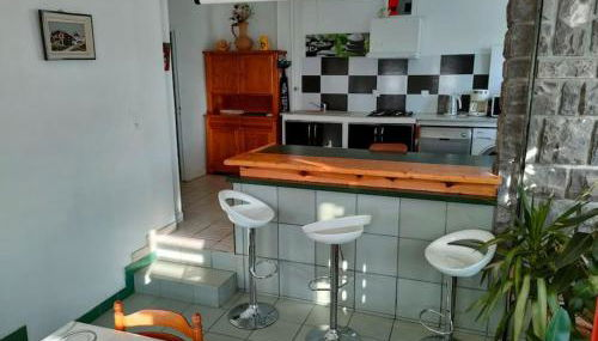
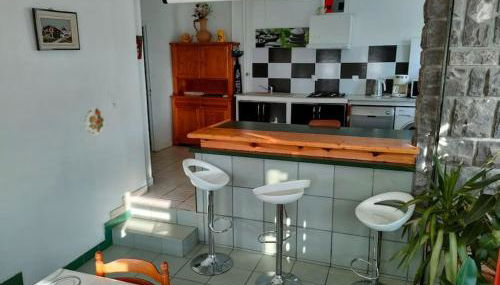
+ decorative plate (94, 121)
